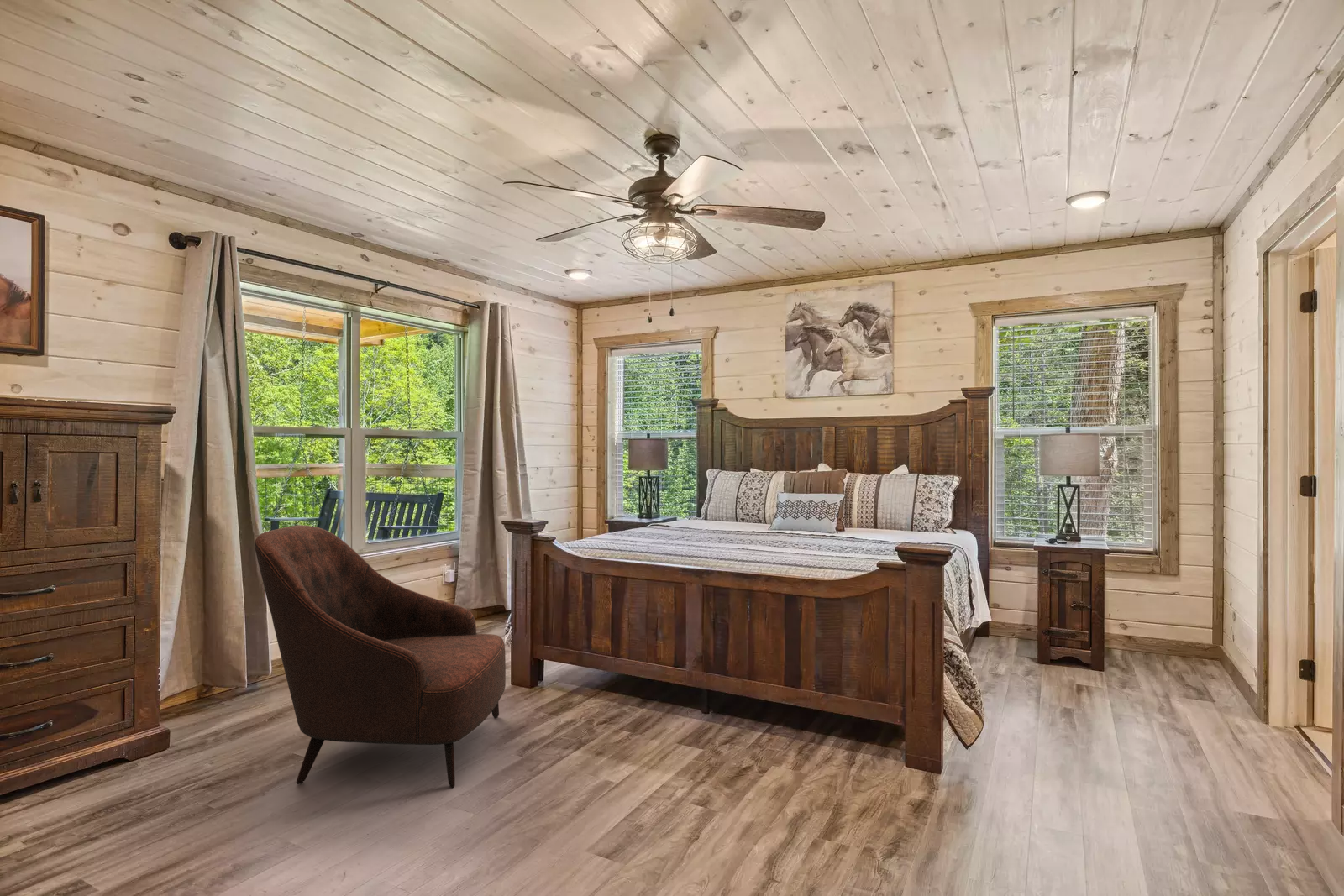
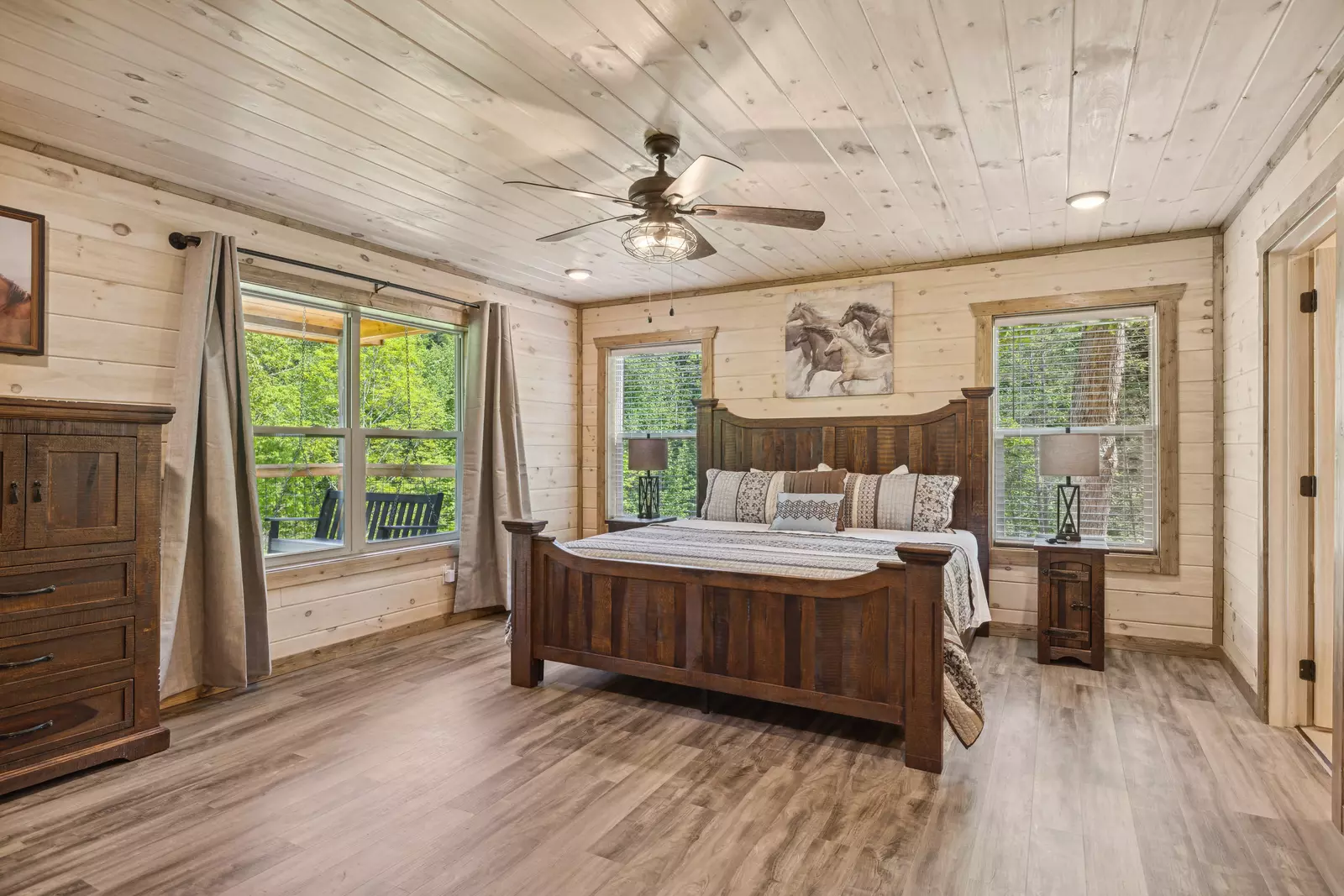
- armchair (386, 638)
